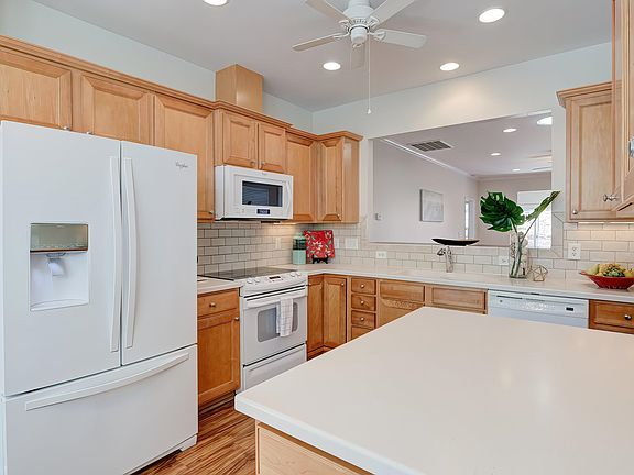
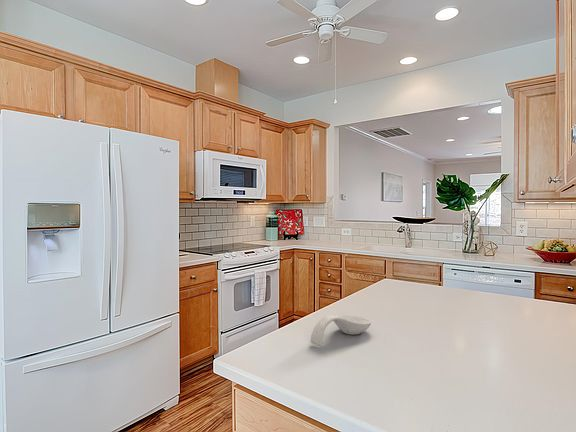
+ spoon rest (341, 324)
